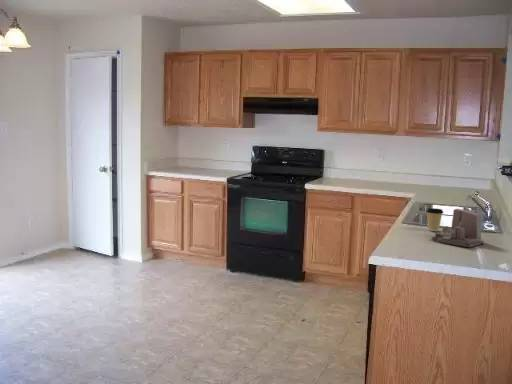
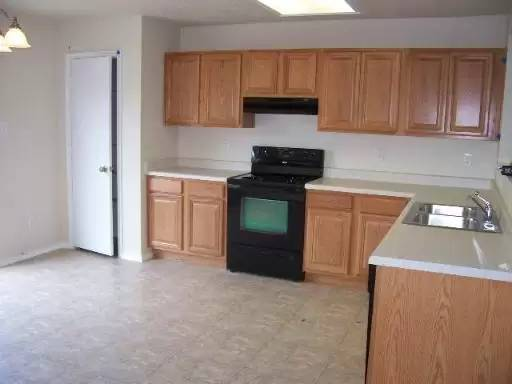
- coffee cup (434, 219)
- chair (460, 227)
